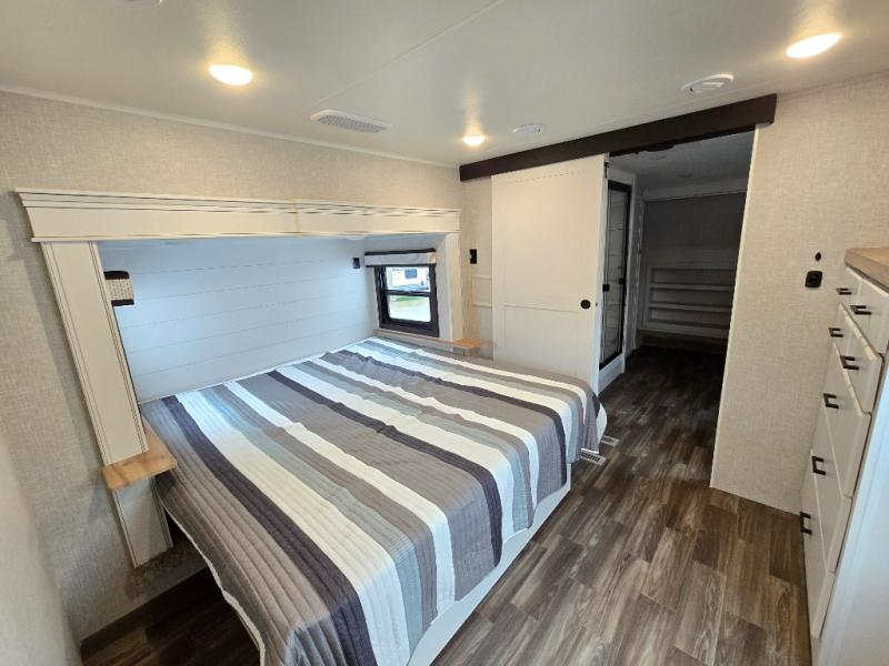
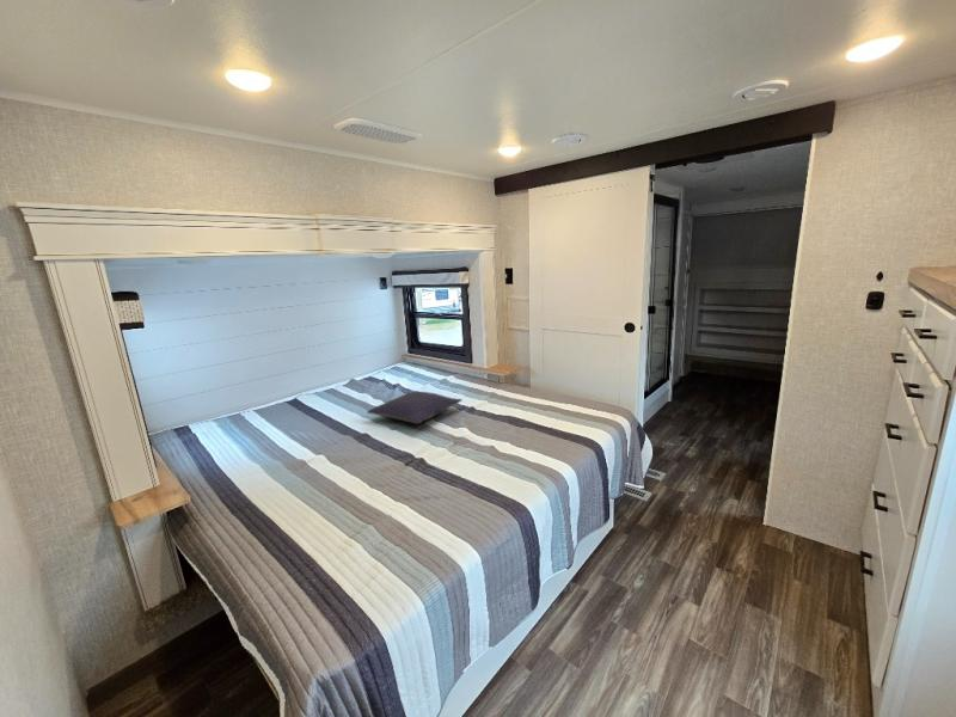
+ pillow (415, 405)
